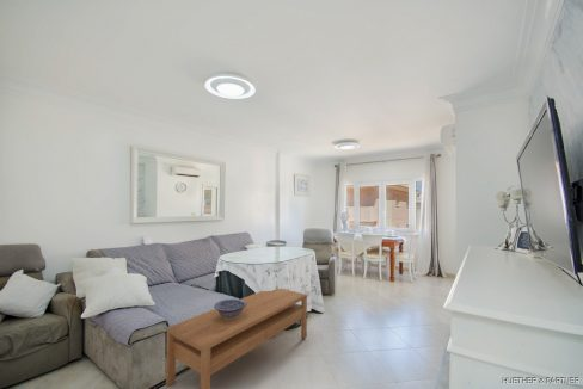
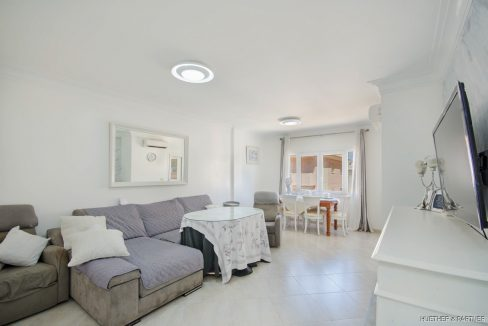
- coffee table (247, 333)
- decorative bowl (231, 310)
